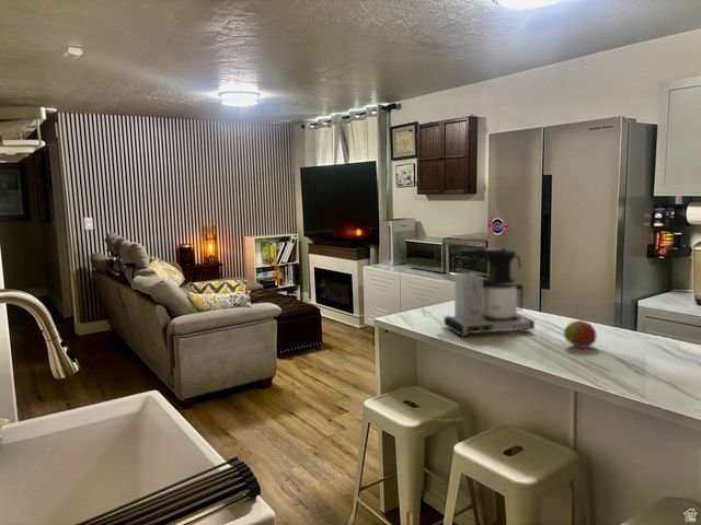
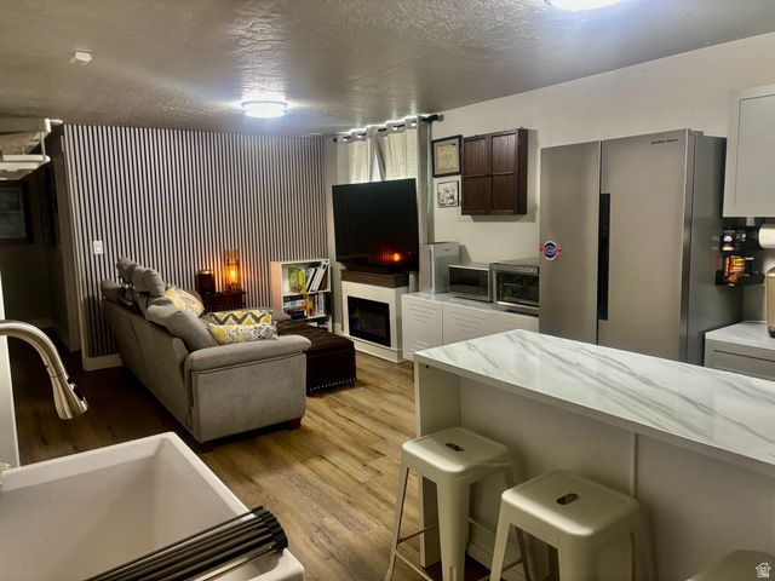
- coffee maker (487, 289)
- fruit (579, 334)
